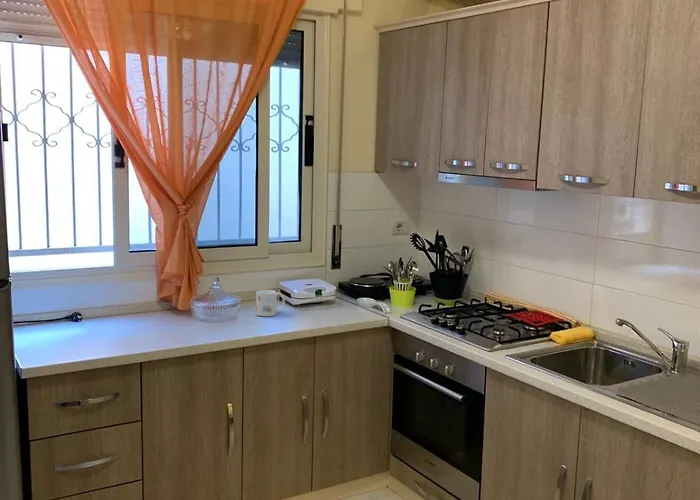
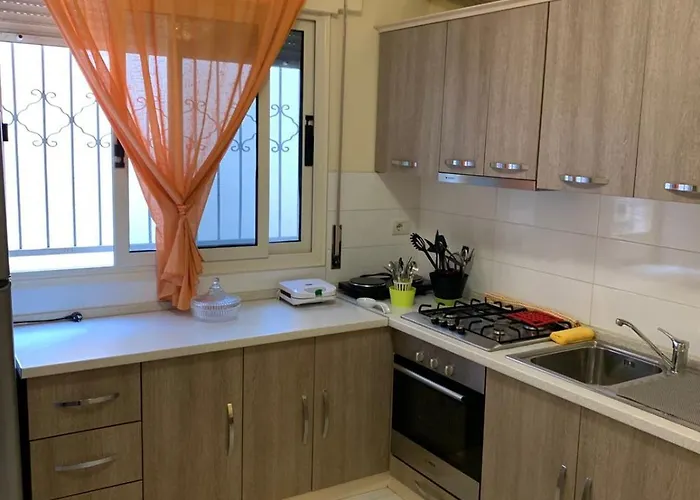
- mug (270, 302)
